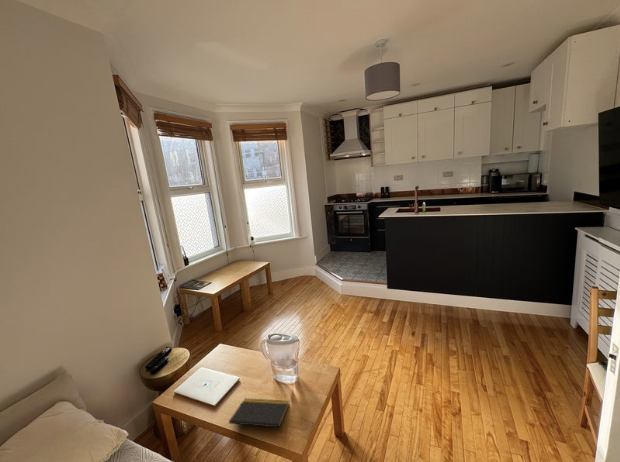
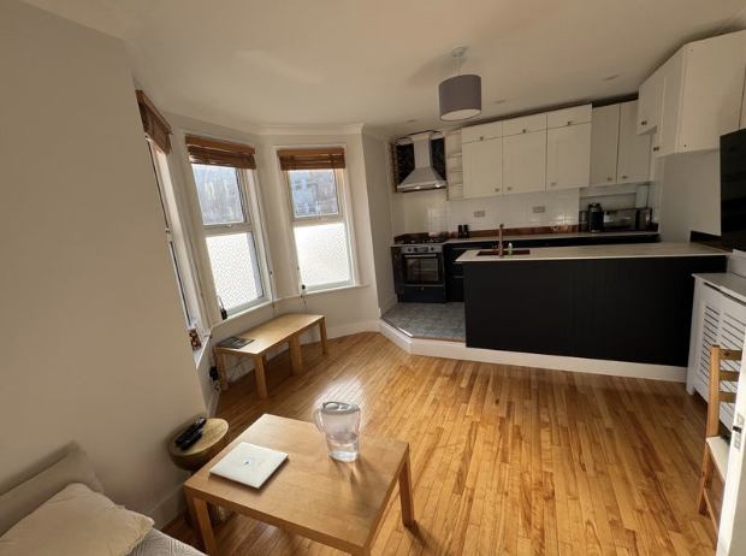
- notepad (260, 411)
